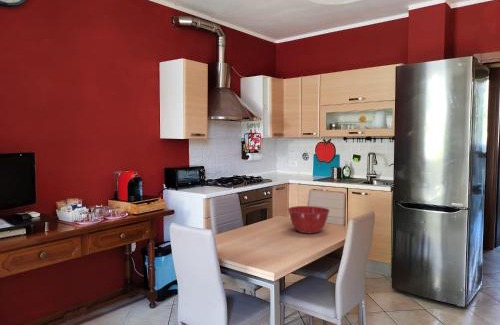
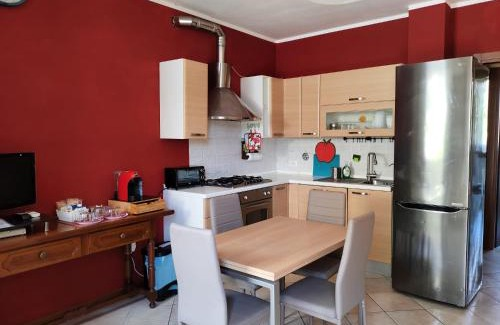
- mixing bowl (308, 220)
